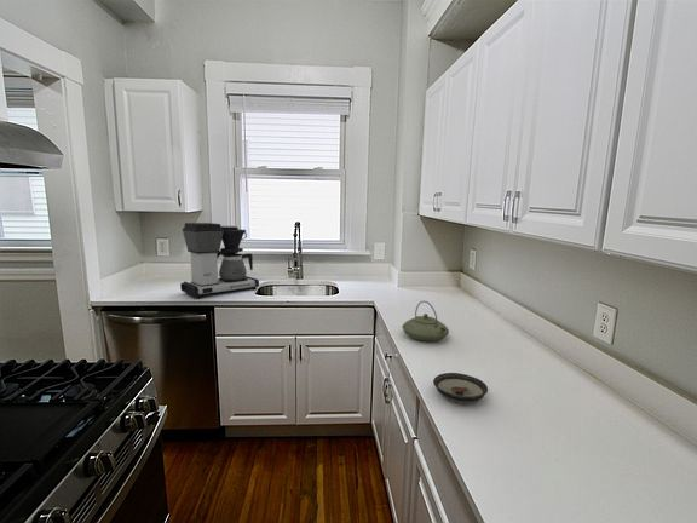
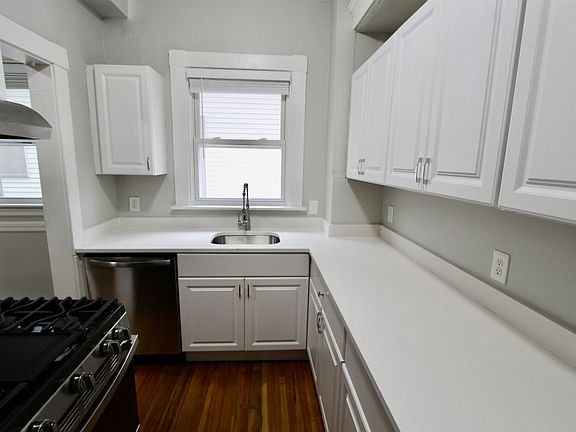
- coffee maker (220, 254)
- teapot (427, 320)
- saucer (459, 390)
